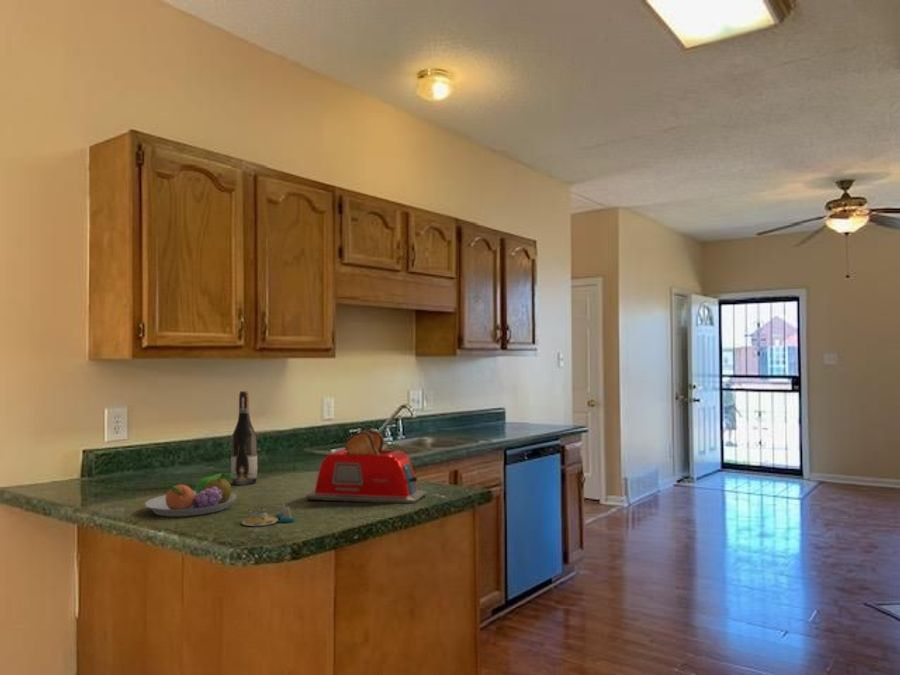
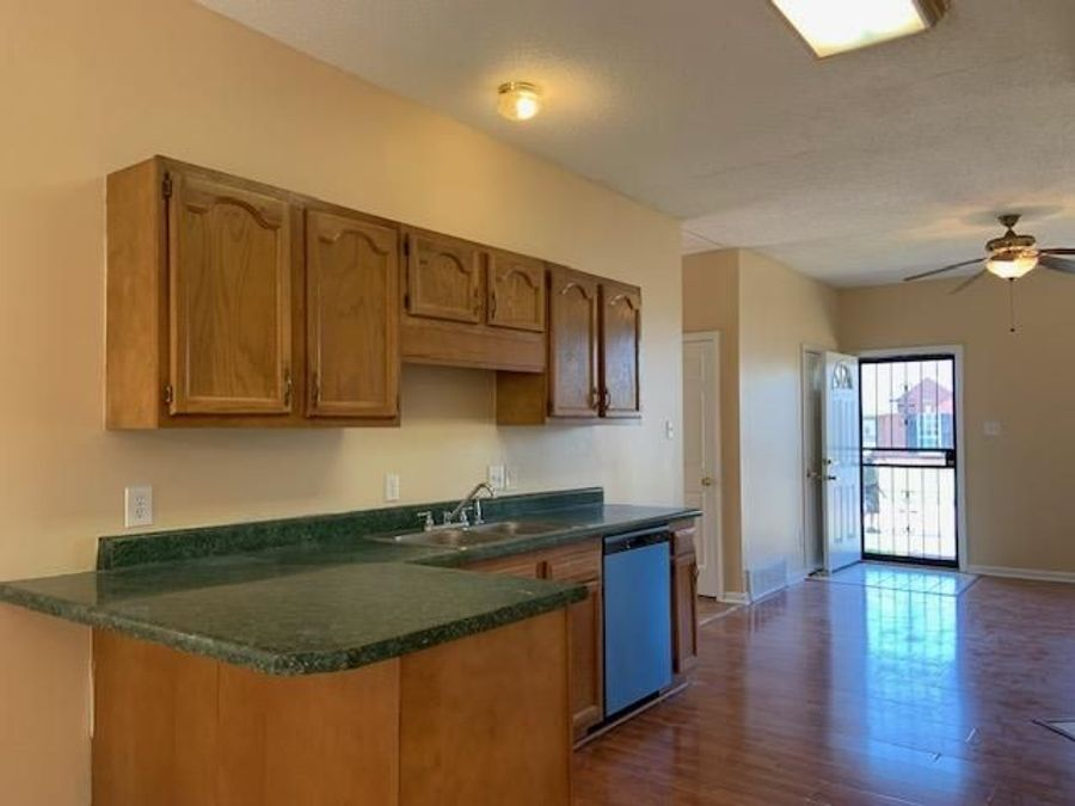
- toaster (366, 463)
- wine bottle (244, 437)
- salt and pepper shaker set (266, 514)
- fruit bowl (195, 491)
